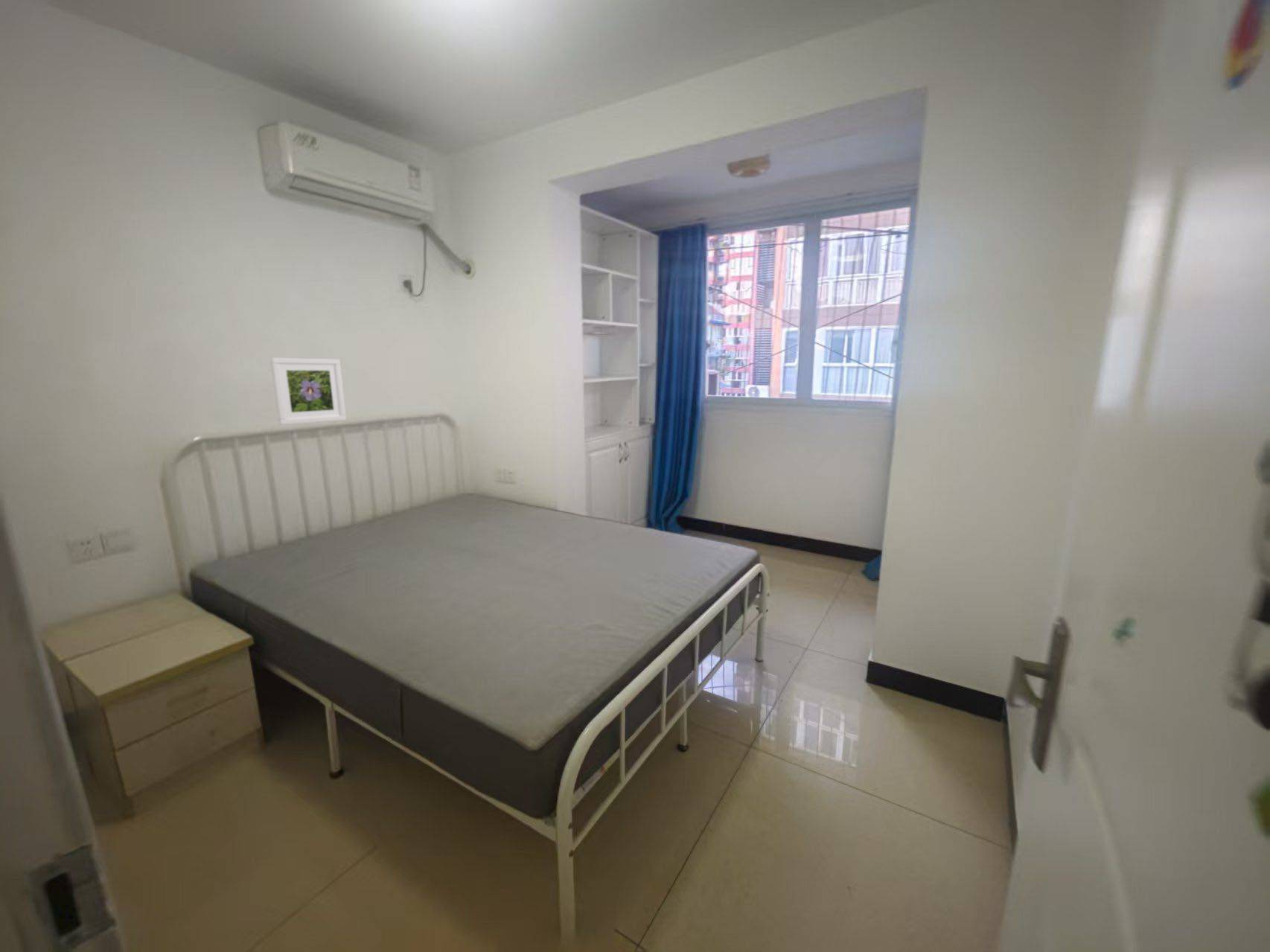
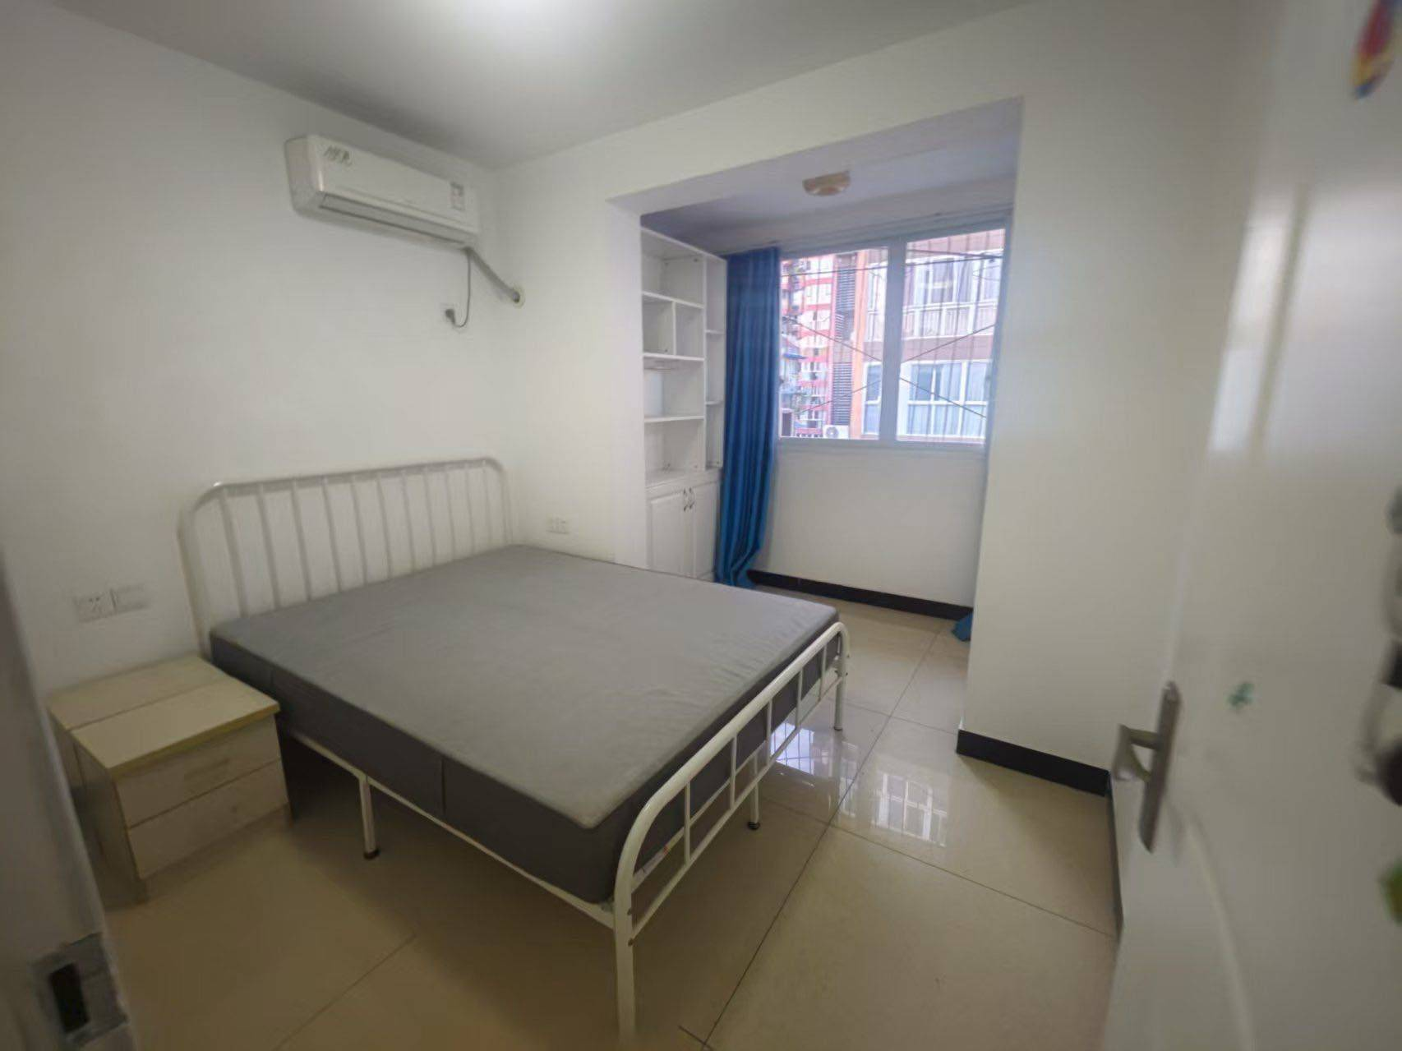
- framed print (310, 391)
